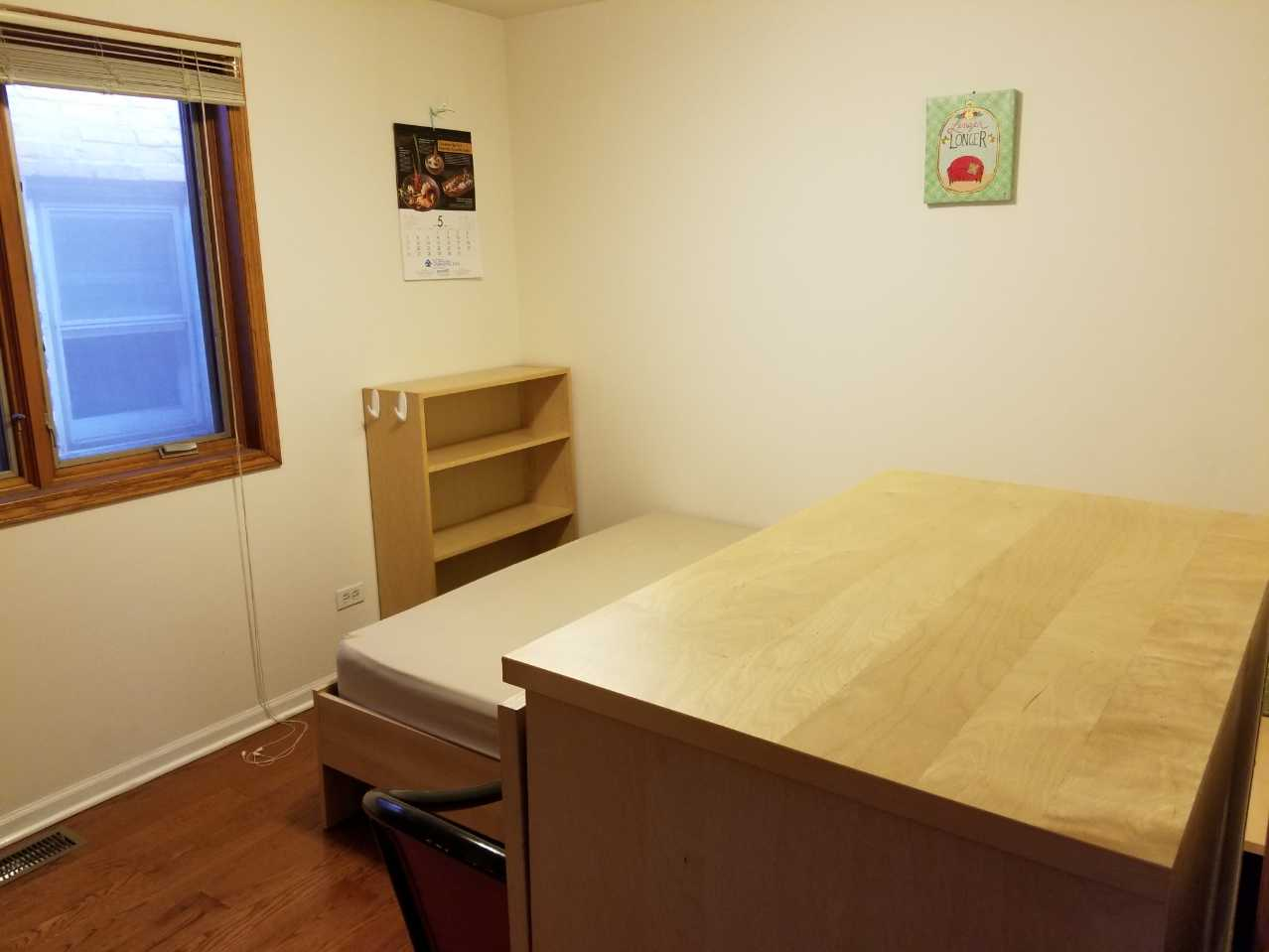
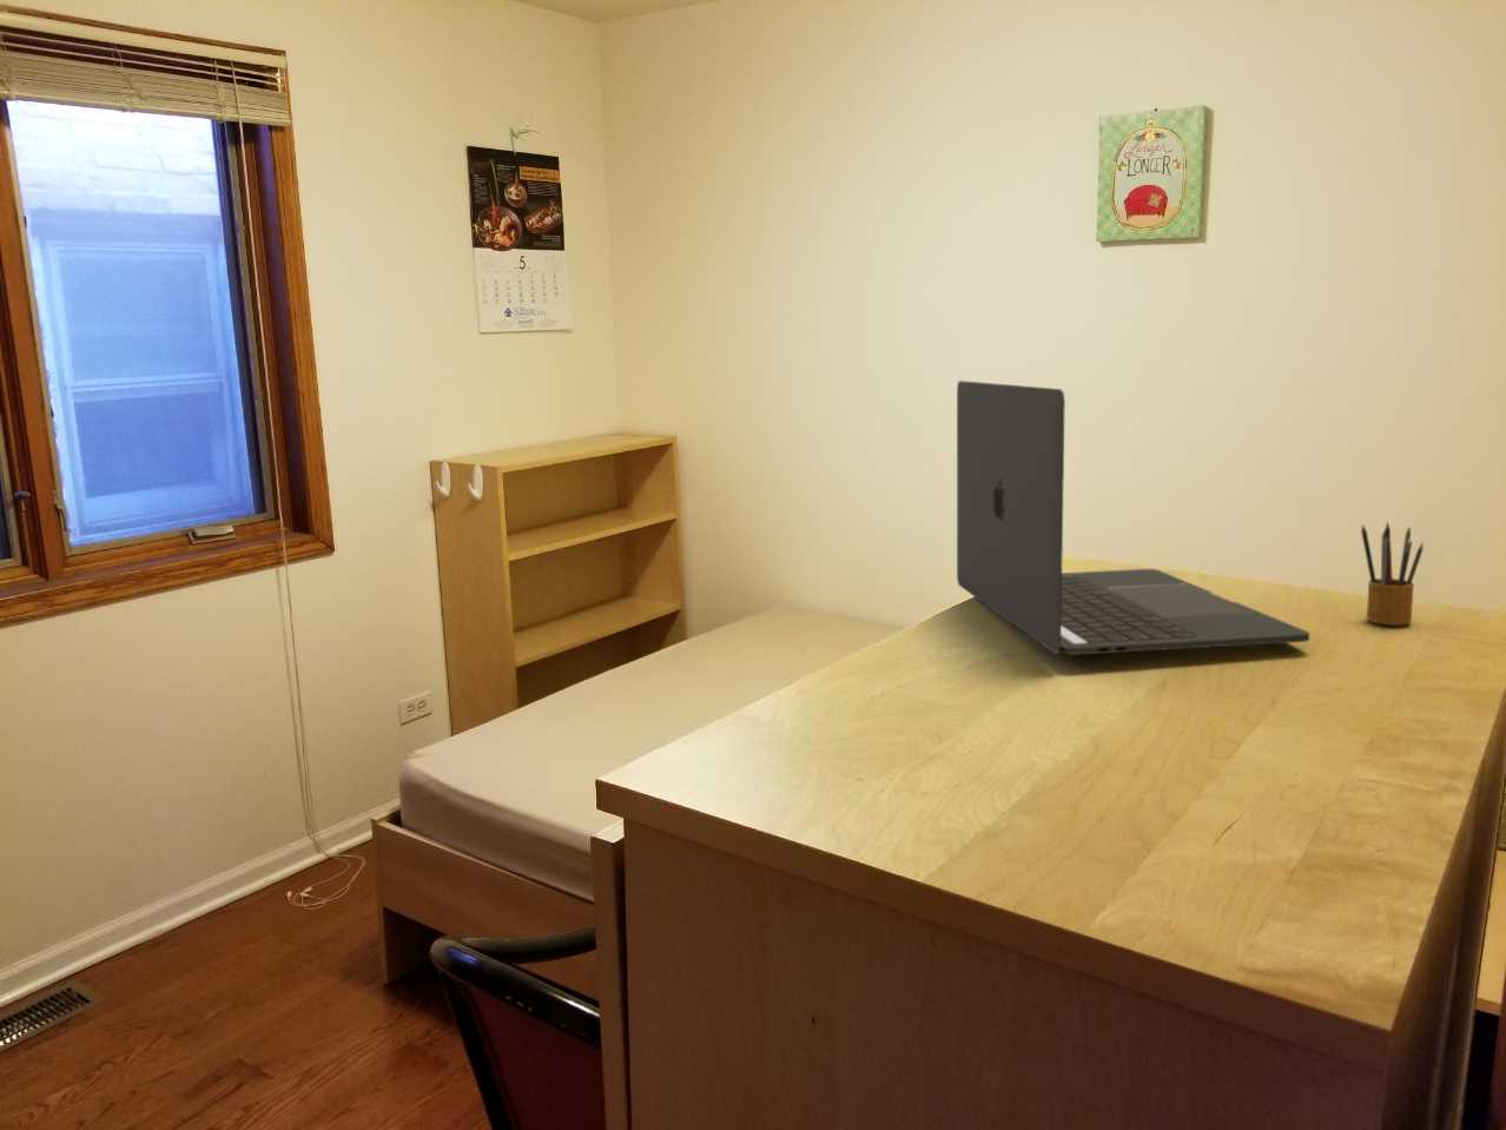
+ pencil box (1390, 571)
+ laptop (1062, 499)
